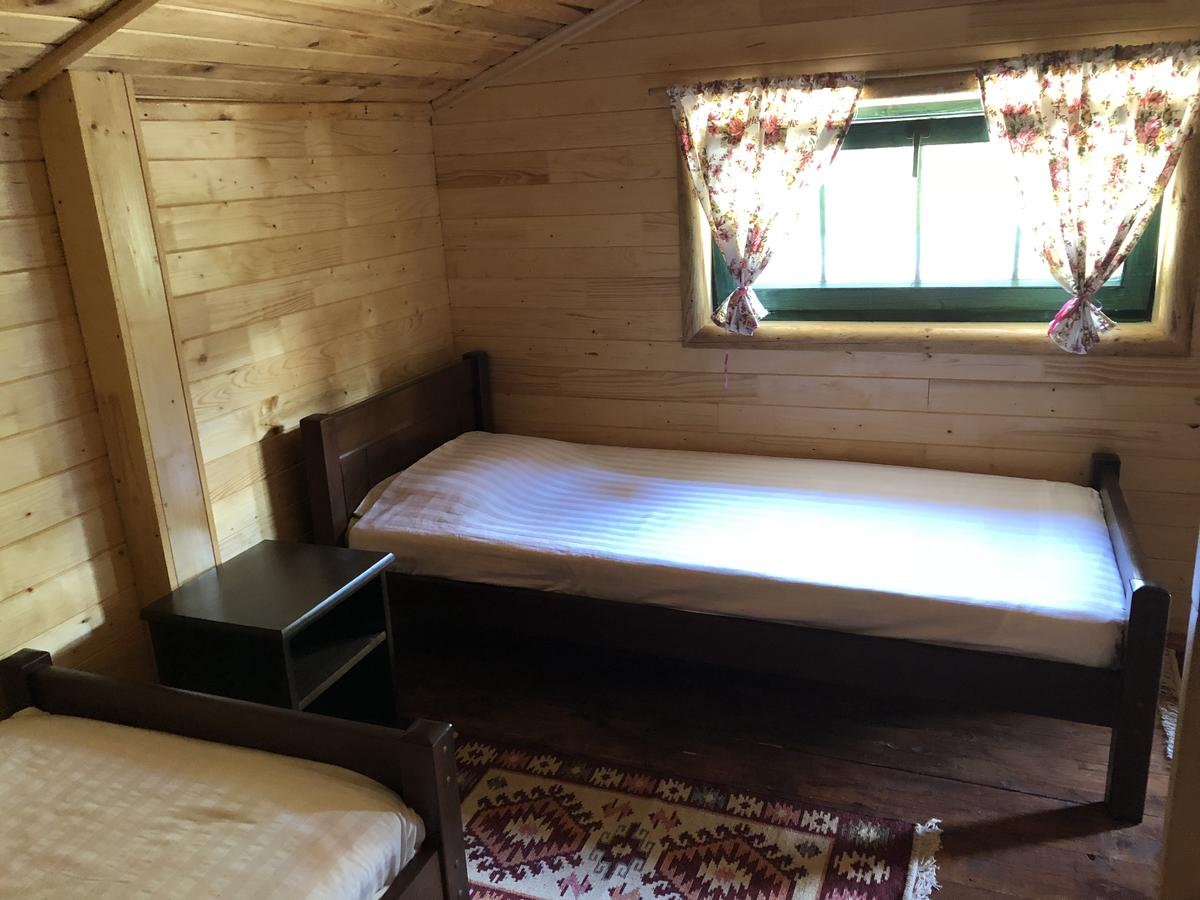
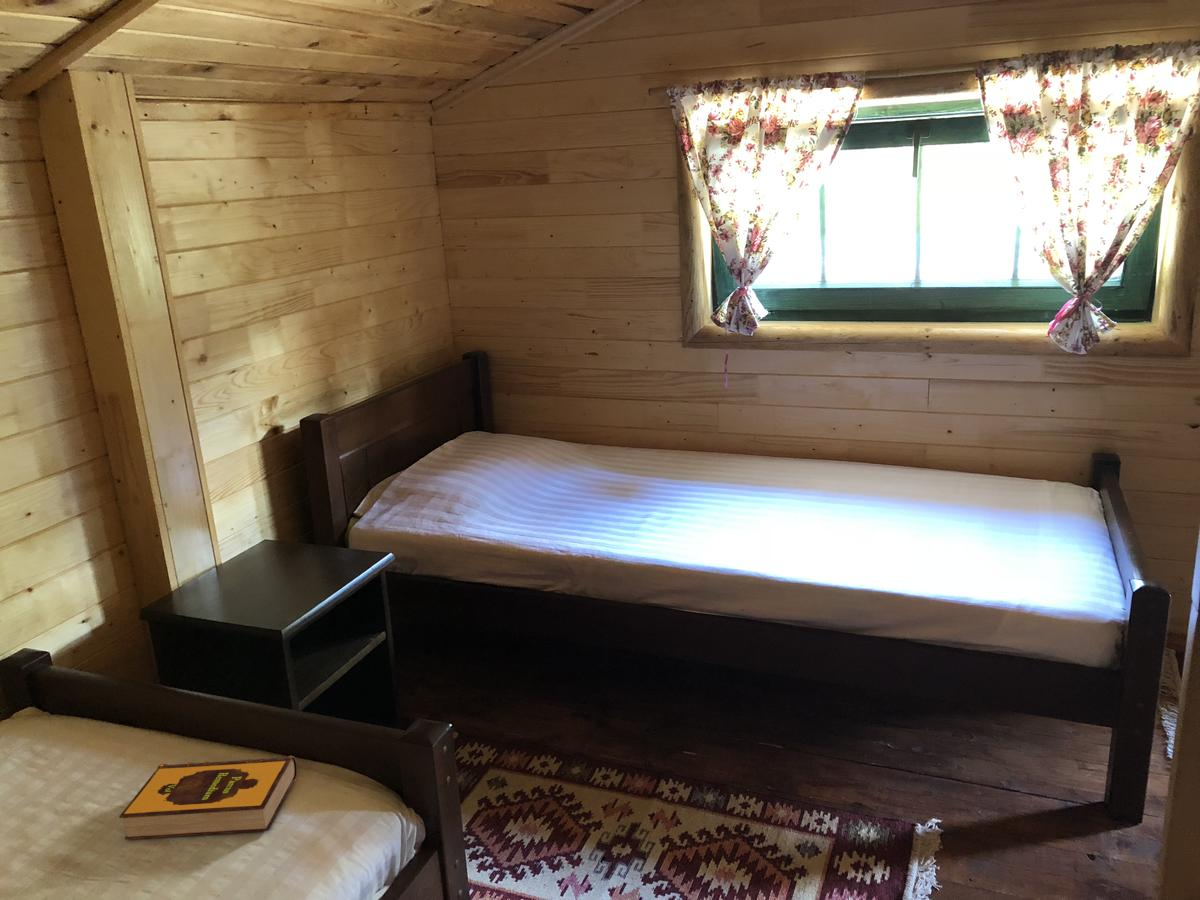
+ hardback book (213, 793)
